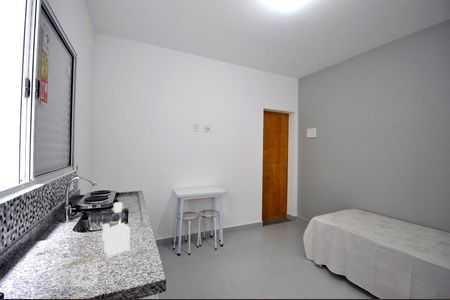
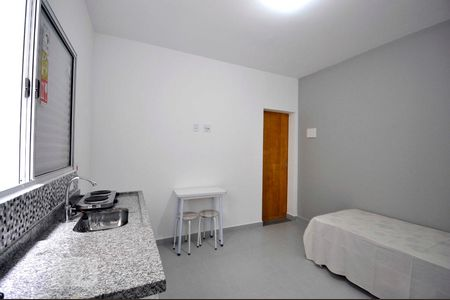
- bottle (117, 226)
